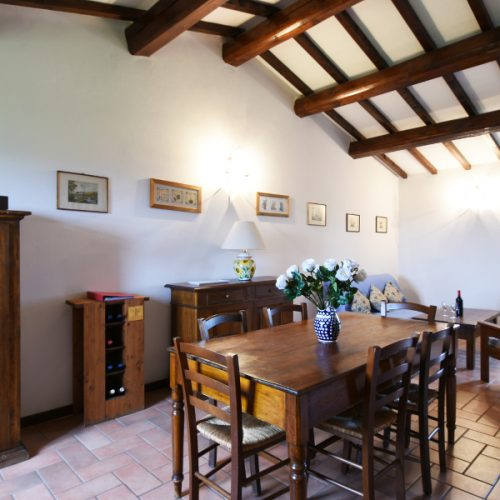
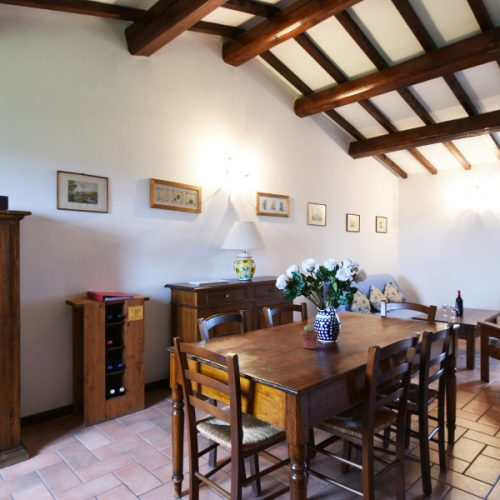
+ potted succulent (309, 336)
